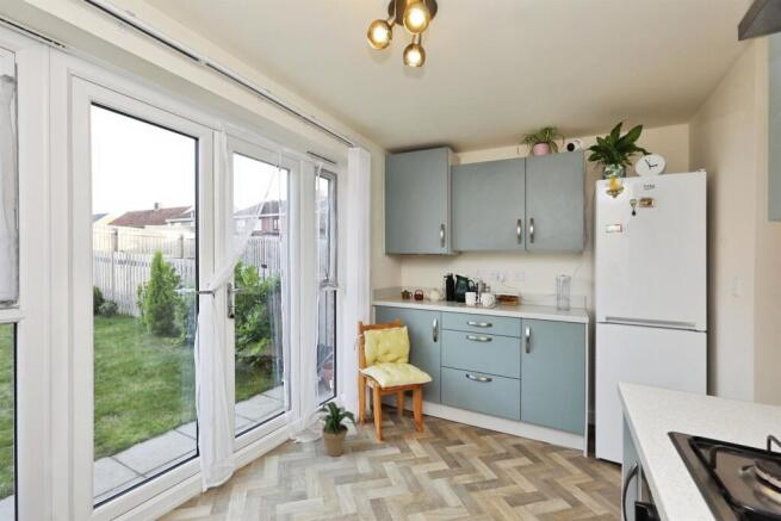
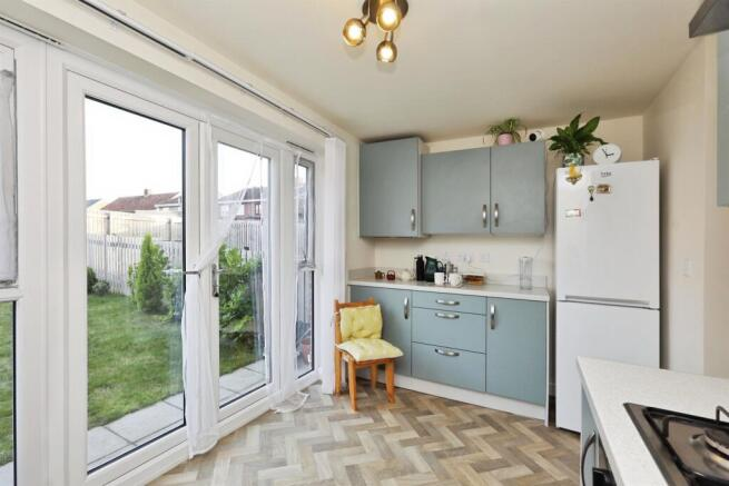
- potted plant (334, 429)
